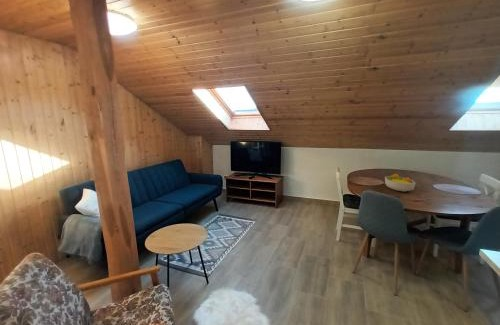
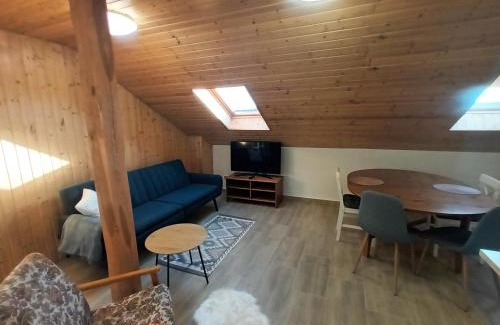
- fruit bowl (399, 182)
